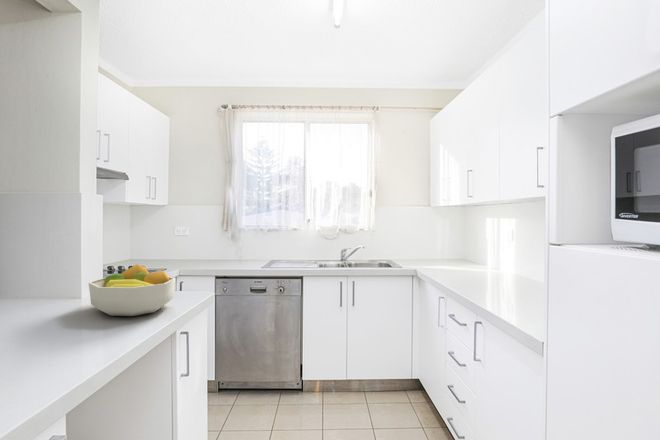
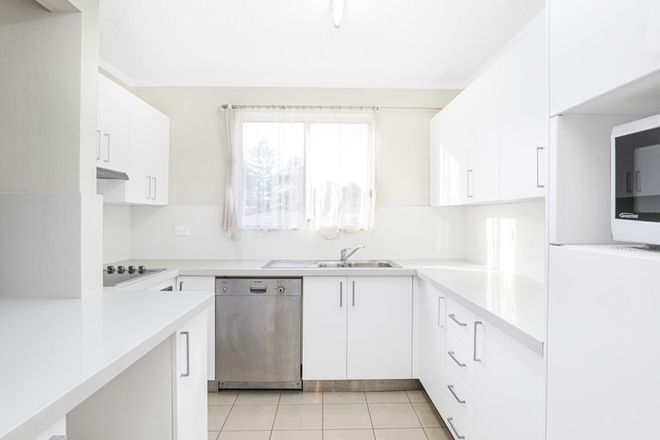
- fruit bowl (133, 288)
